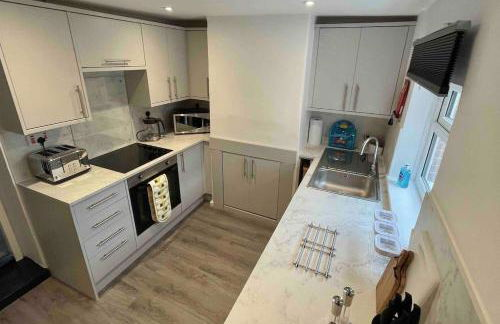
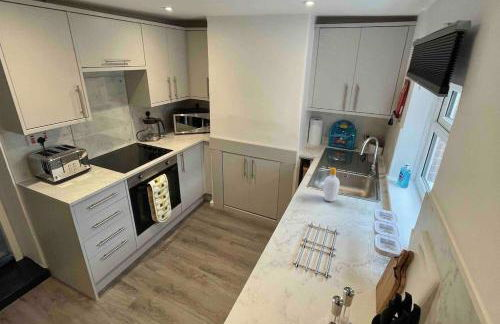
+ soap bottle (331, 184)
